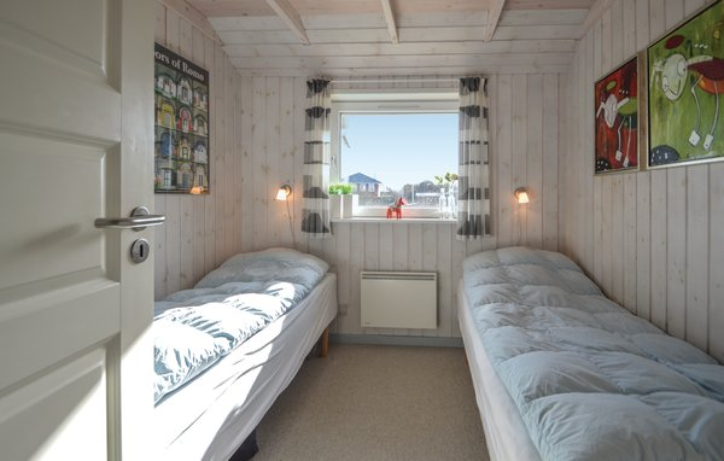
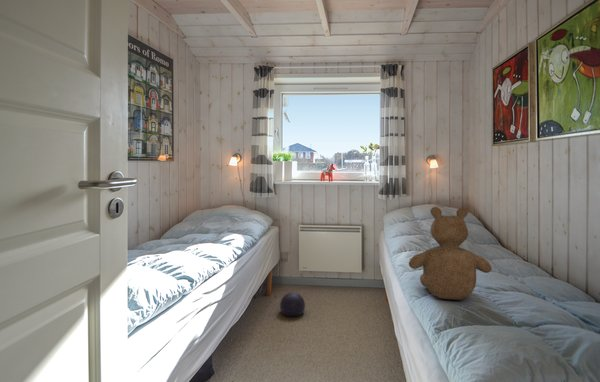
+ teddy bear (446, 250)
+ ball (292, 302)
